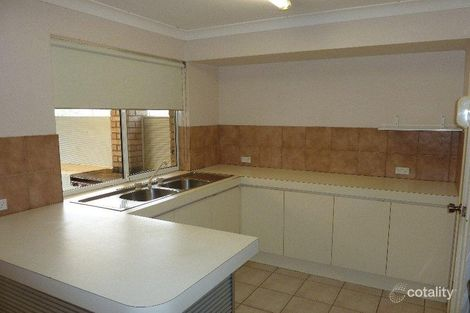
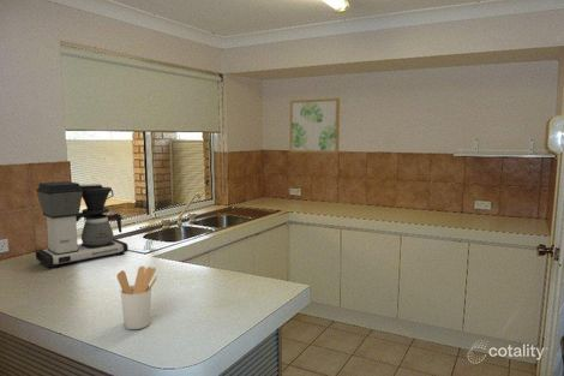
+ coffee maker (79, 219)
+ wall art (313, 126)
+ utensil holder (139, 296)
